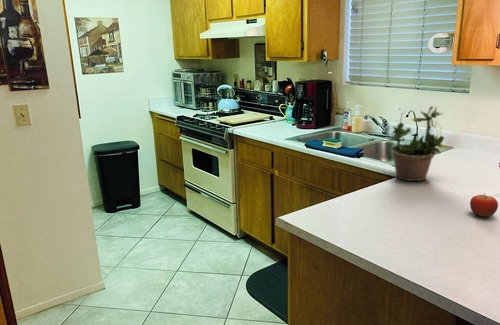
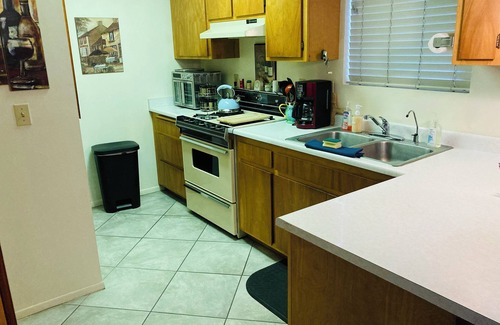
- potted plant (415, 140)
- fruit (483, 203)
